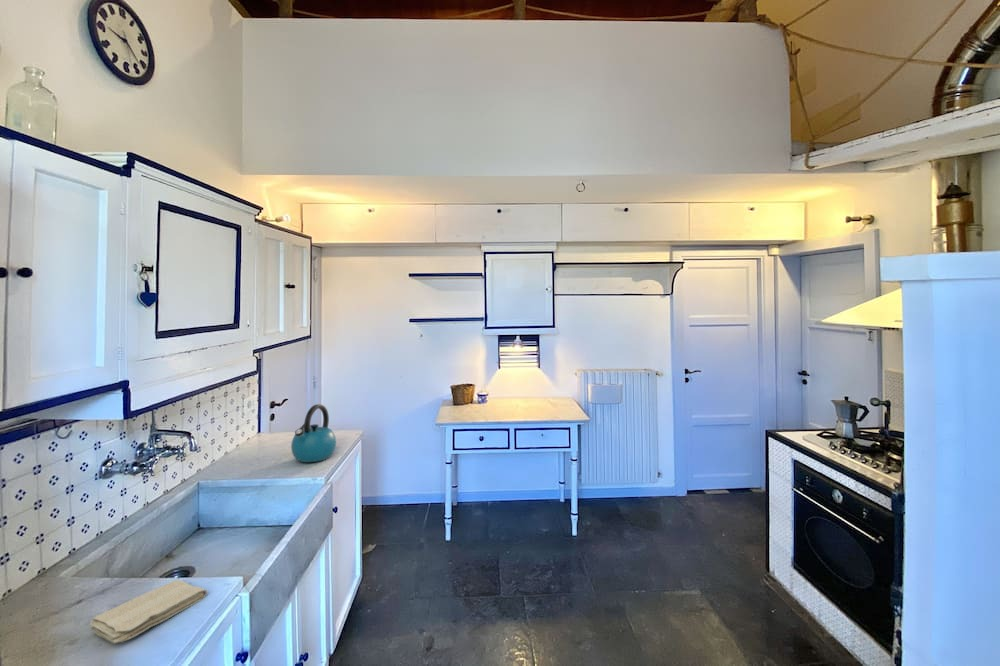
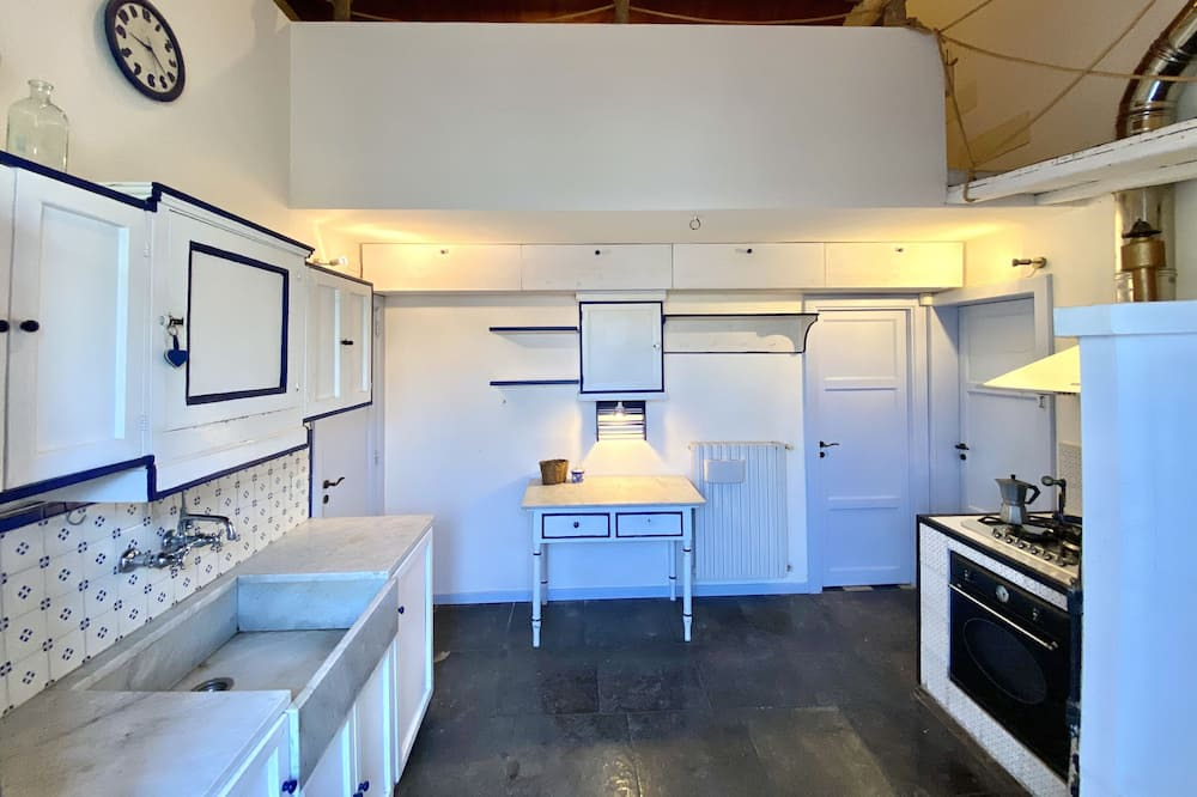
- washcloth (150, 607)
- kettle (312, 432)
